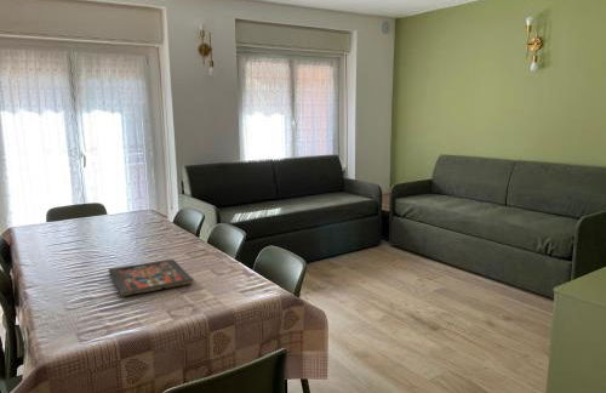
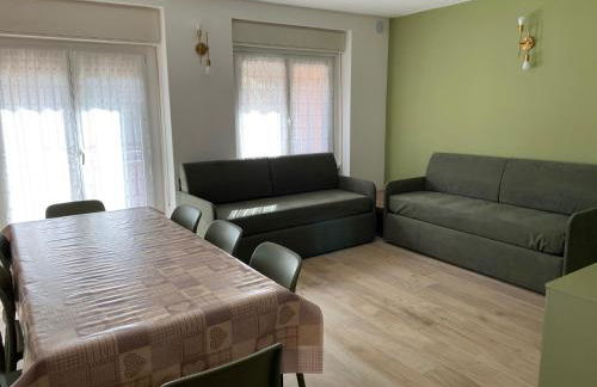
- board game (149, 274)
